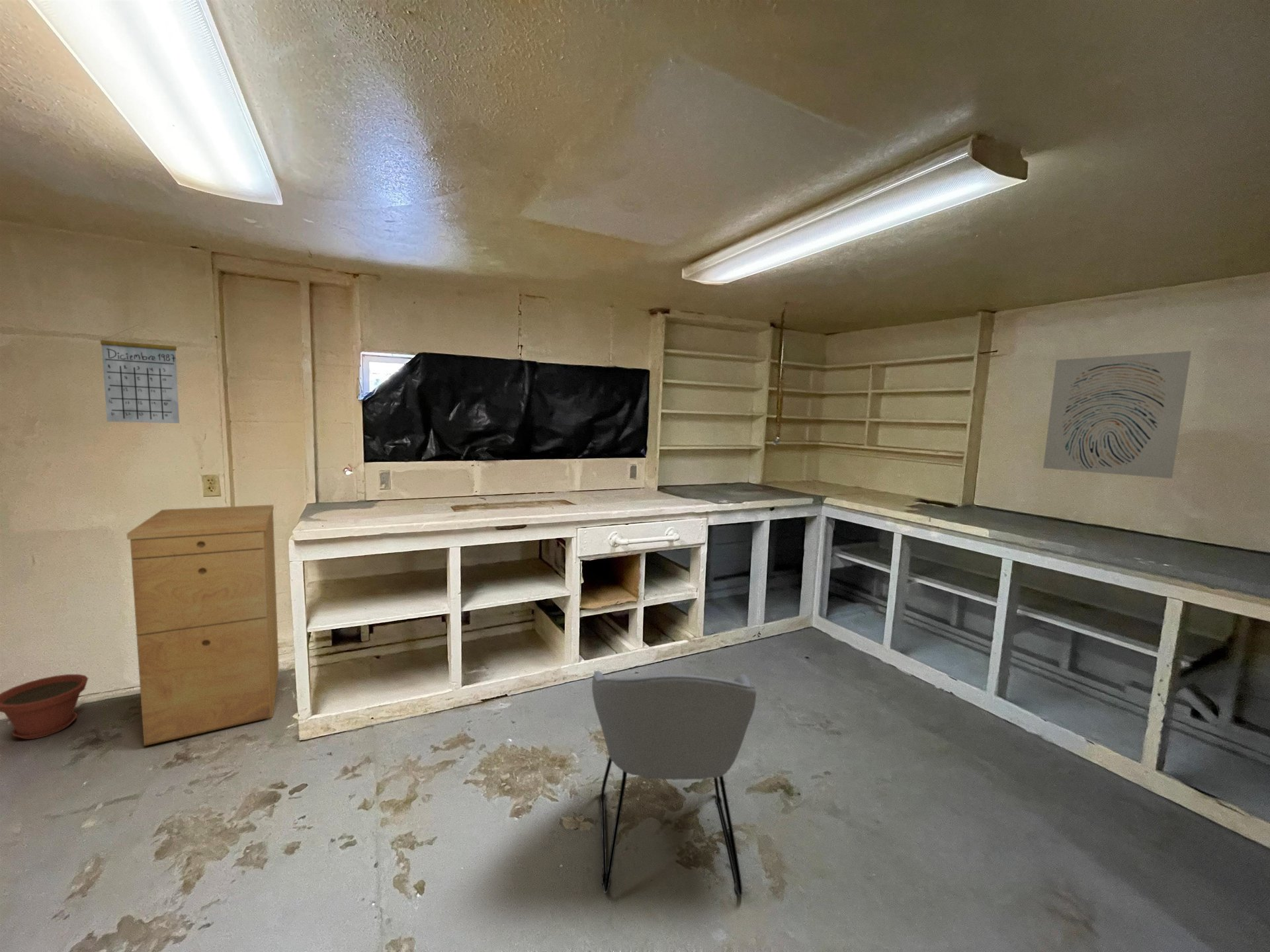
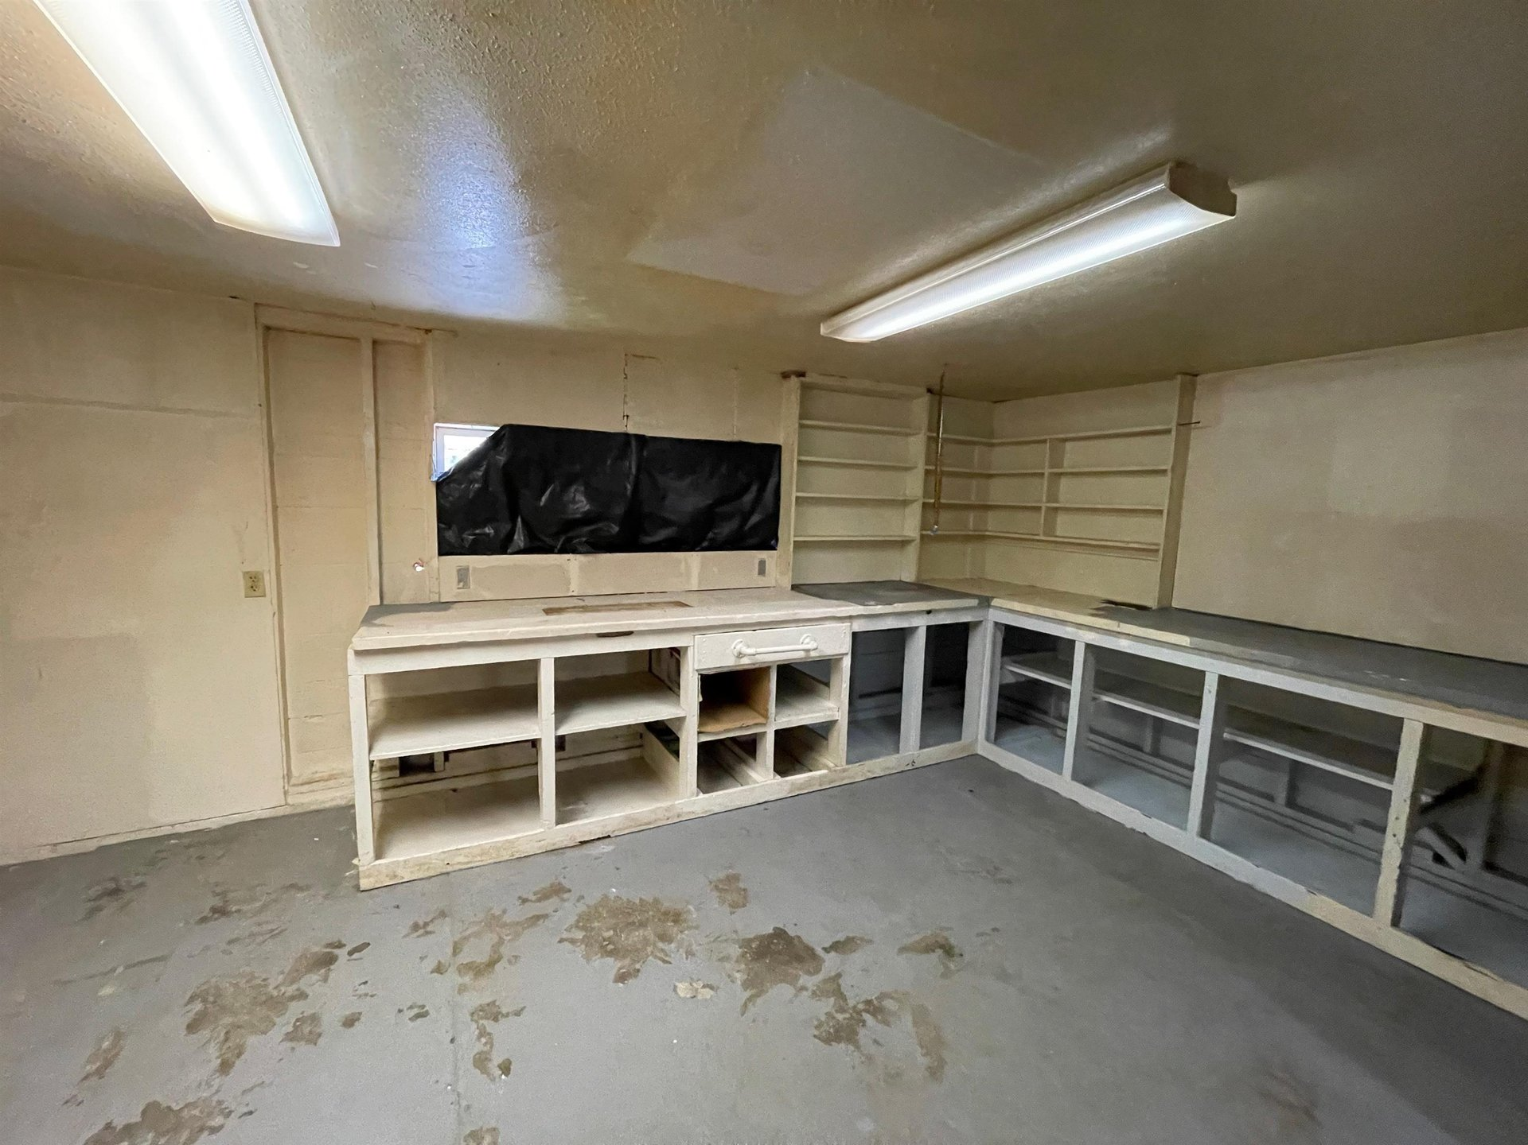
- calendar (141, 374)
- plant pot (44, 709)
- filing cabinet (216, 612)
- wall art (1110, 415)
- chair (670, 746)
